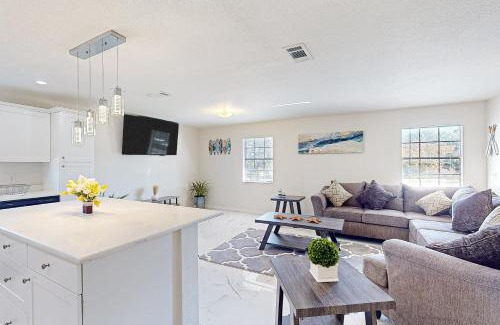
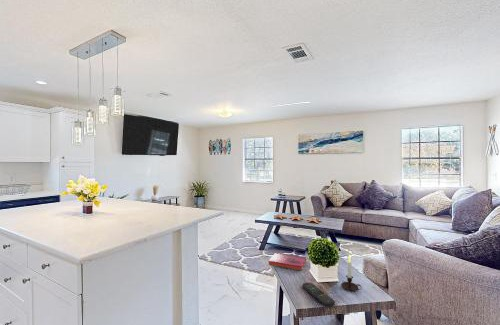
+ remote control (317, 293)
+ candle (351, 271)
+ hardback book (287, 260)
